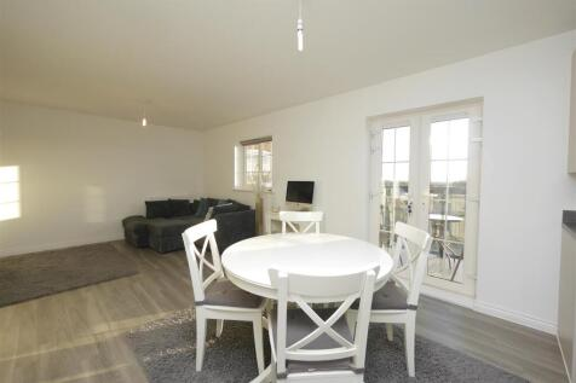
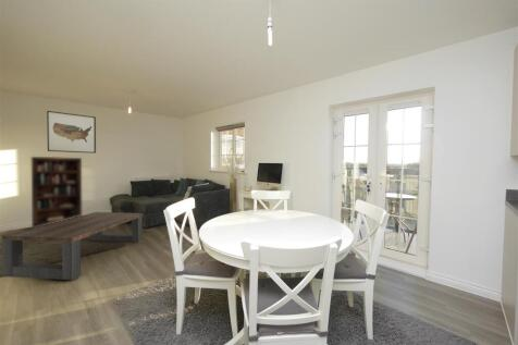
+ wall art (72, 133)
+ bookcase (57, 190)
+ coffee table (86, 236)
